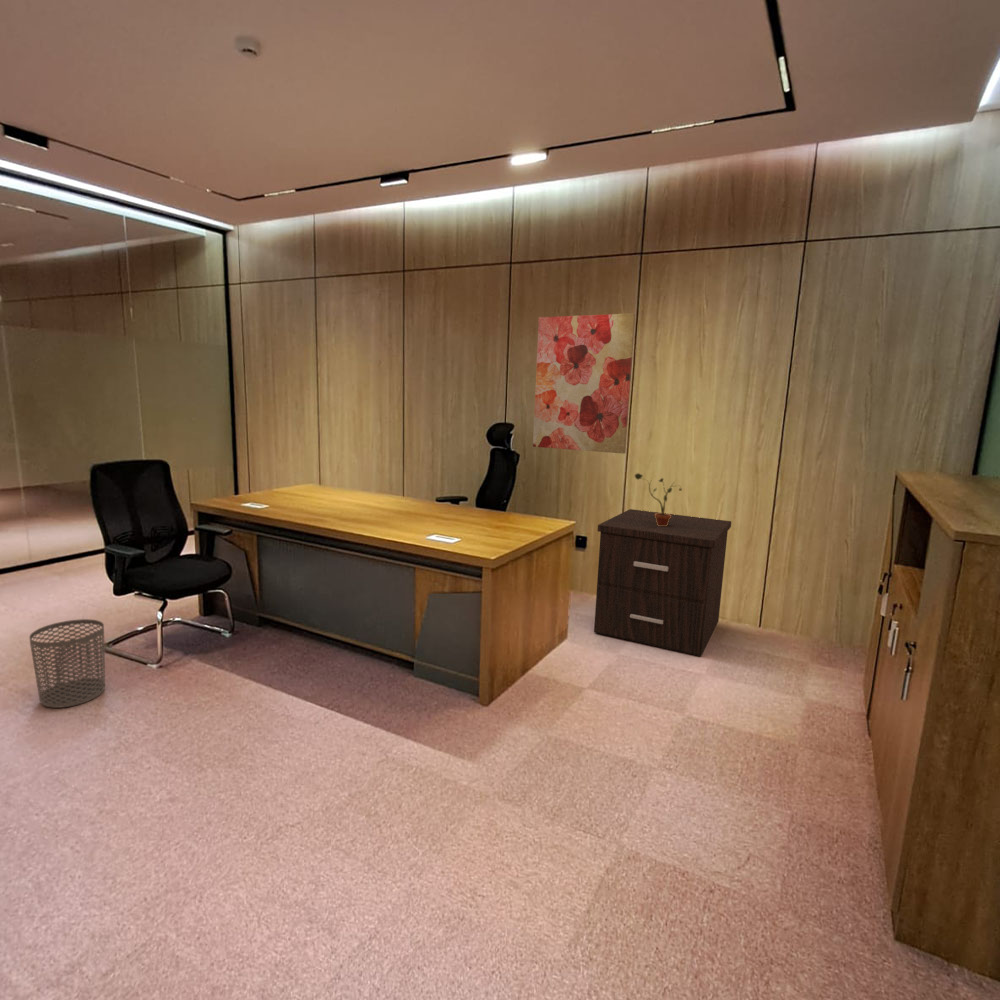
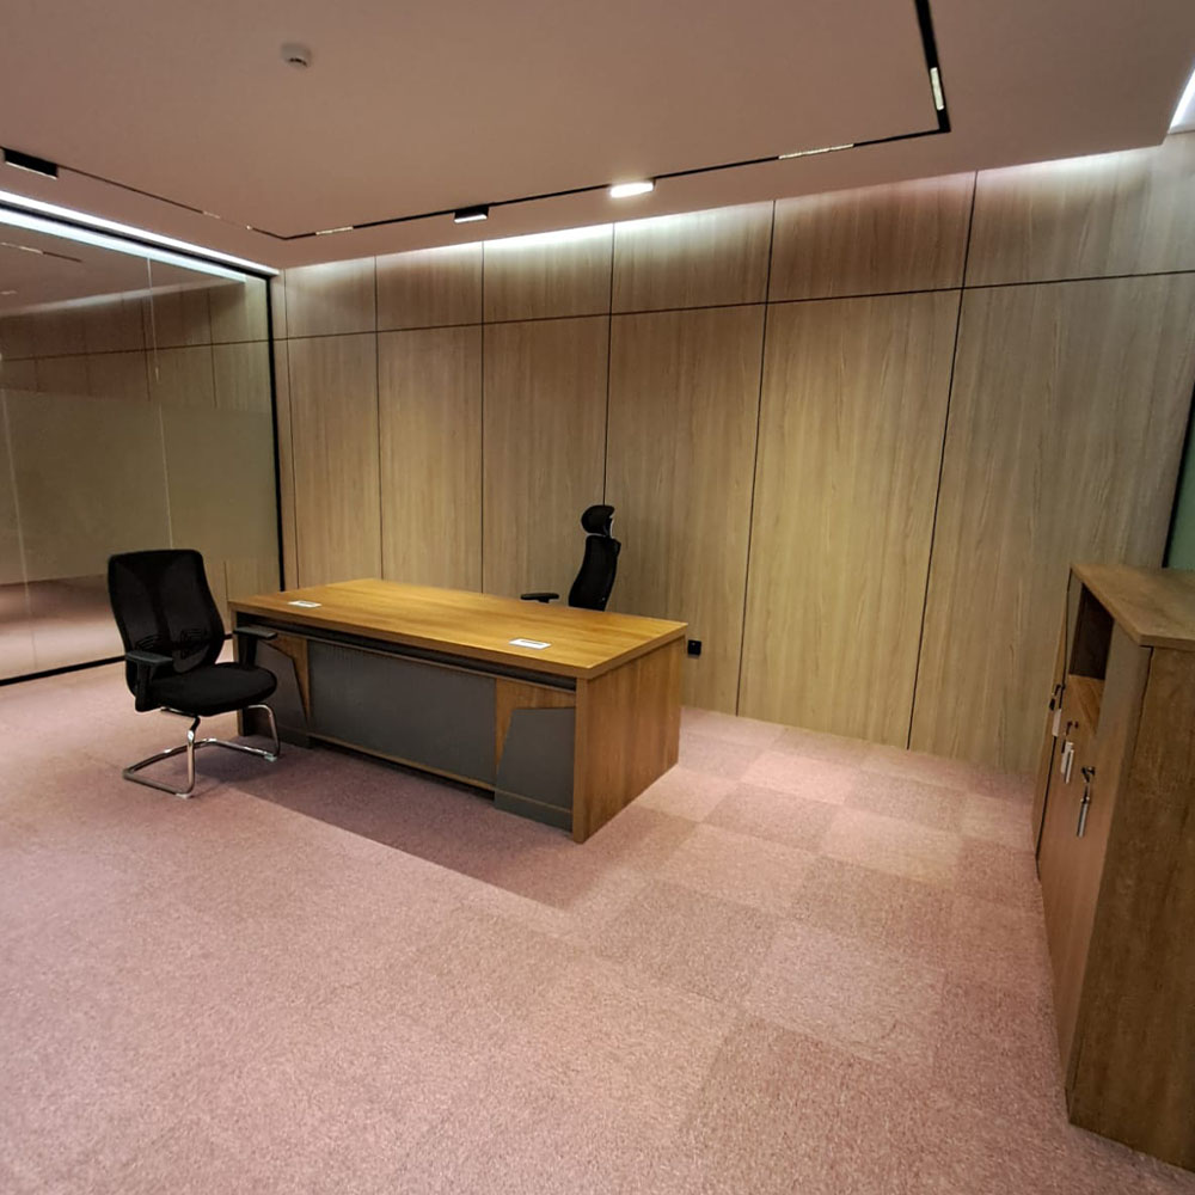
- potted plant (658, 499)
- nightstand (662, 575)
- waste bin (70, 663)
- wall art (581, 384)
